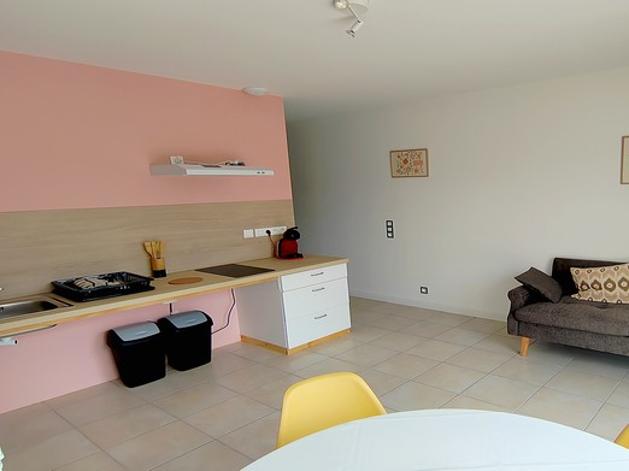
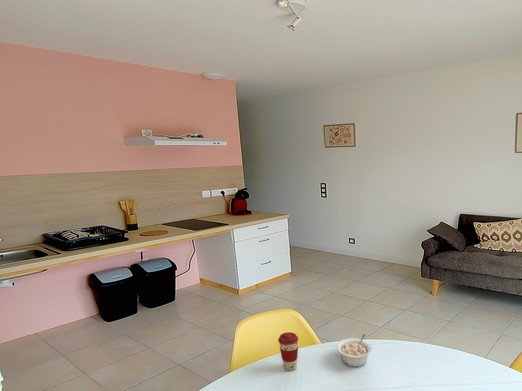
+ coffee cup (289, 351)
+ legume (353, 351)
